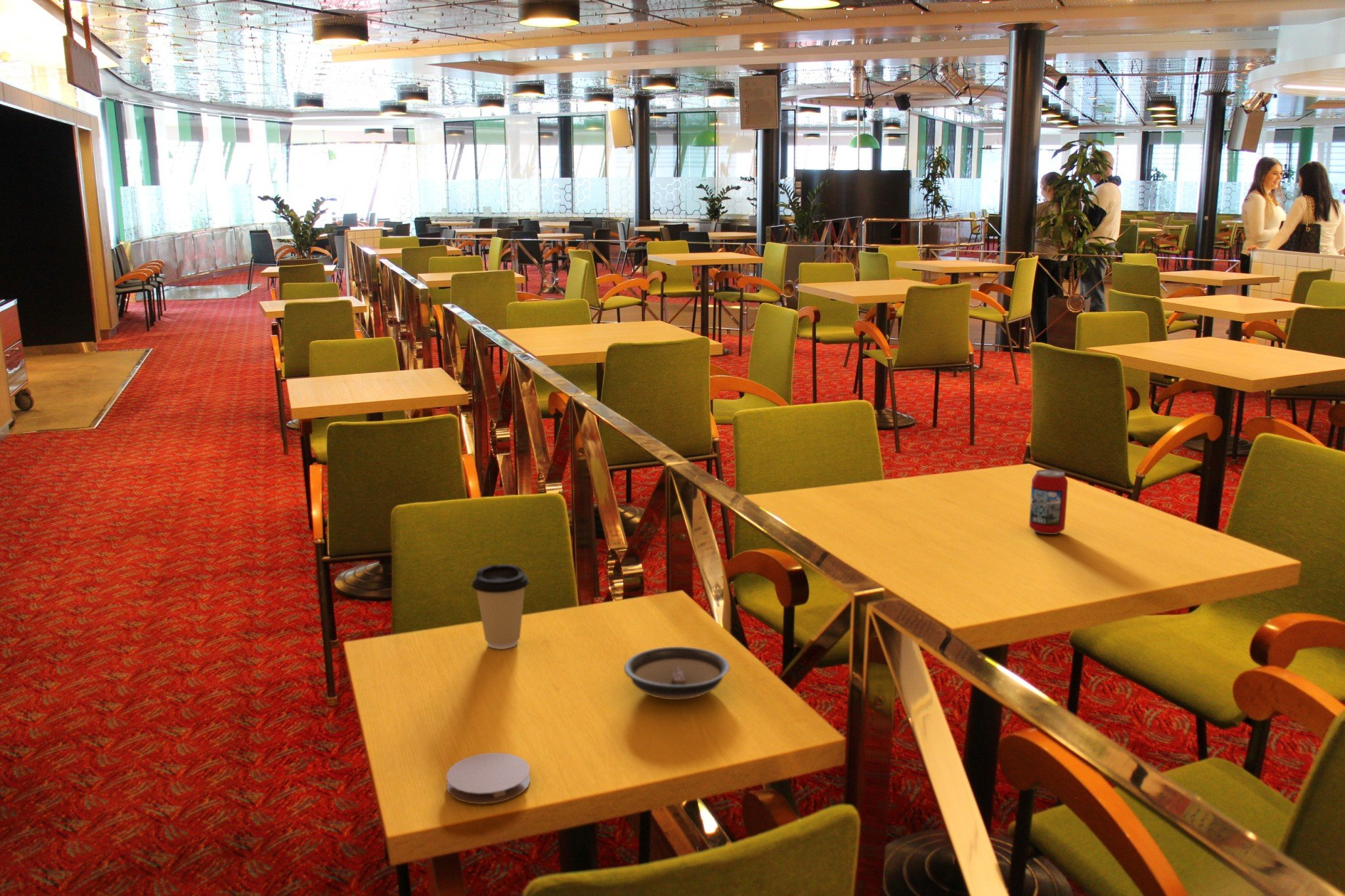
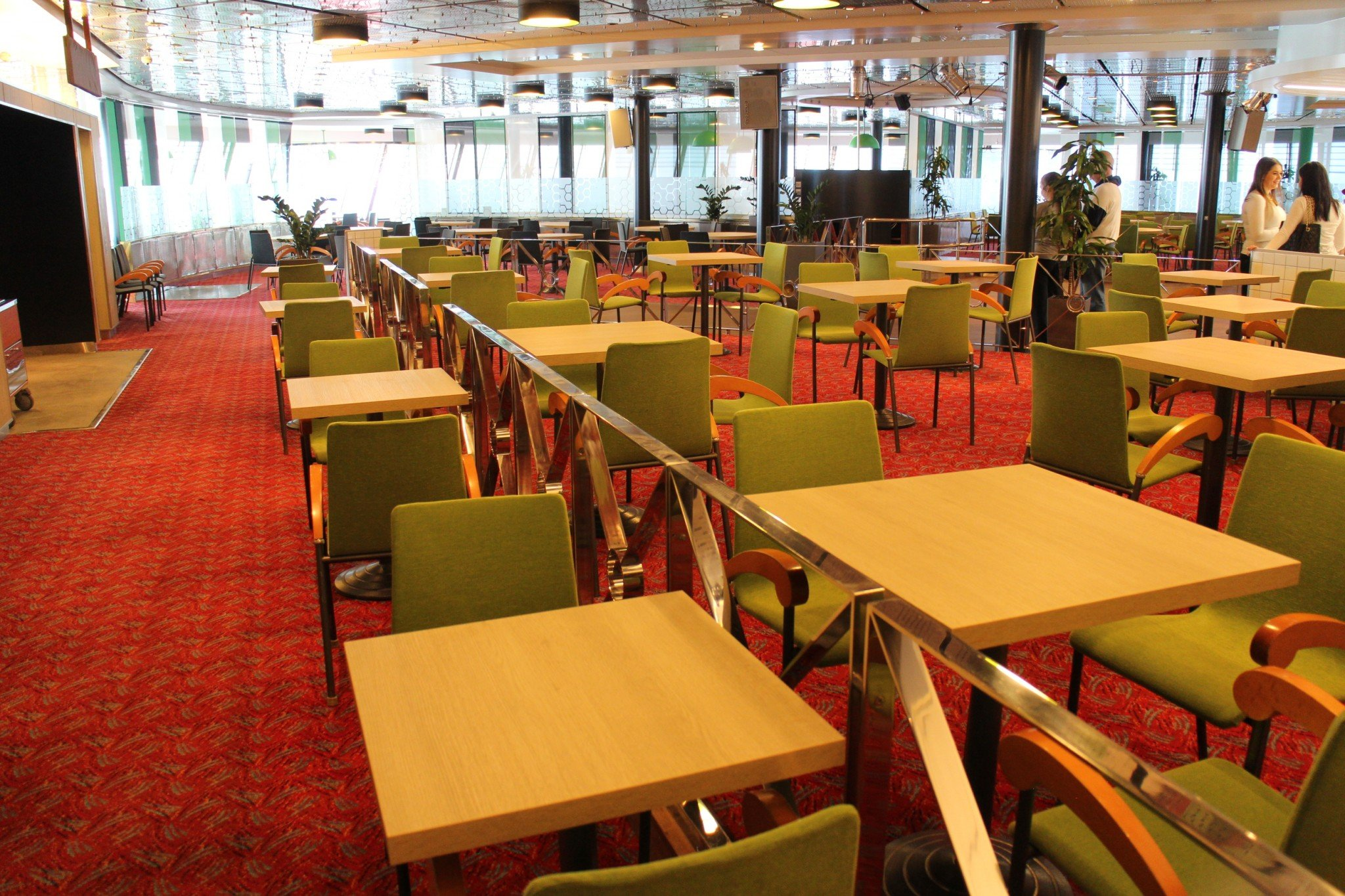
- coffee cup (501, 607)
- coaster (489, 777)
- beverage can (1048, 501)
- saucer (676, 677)
